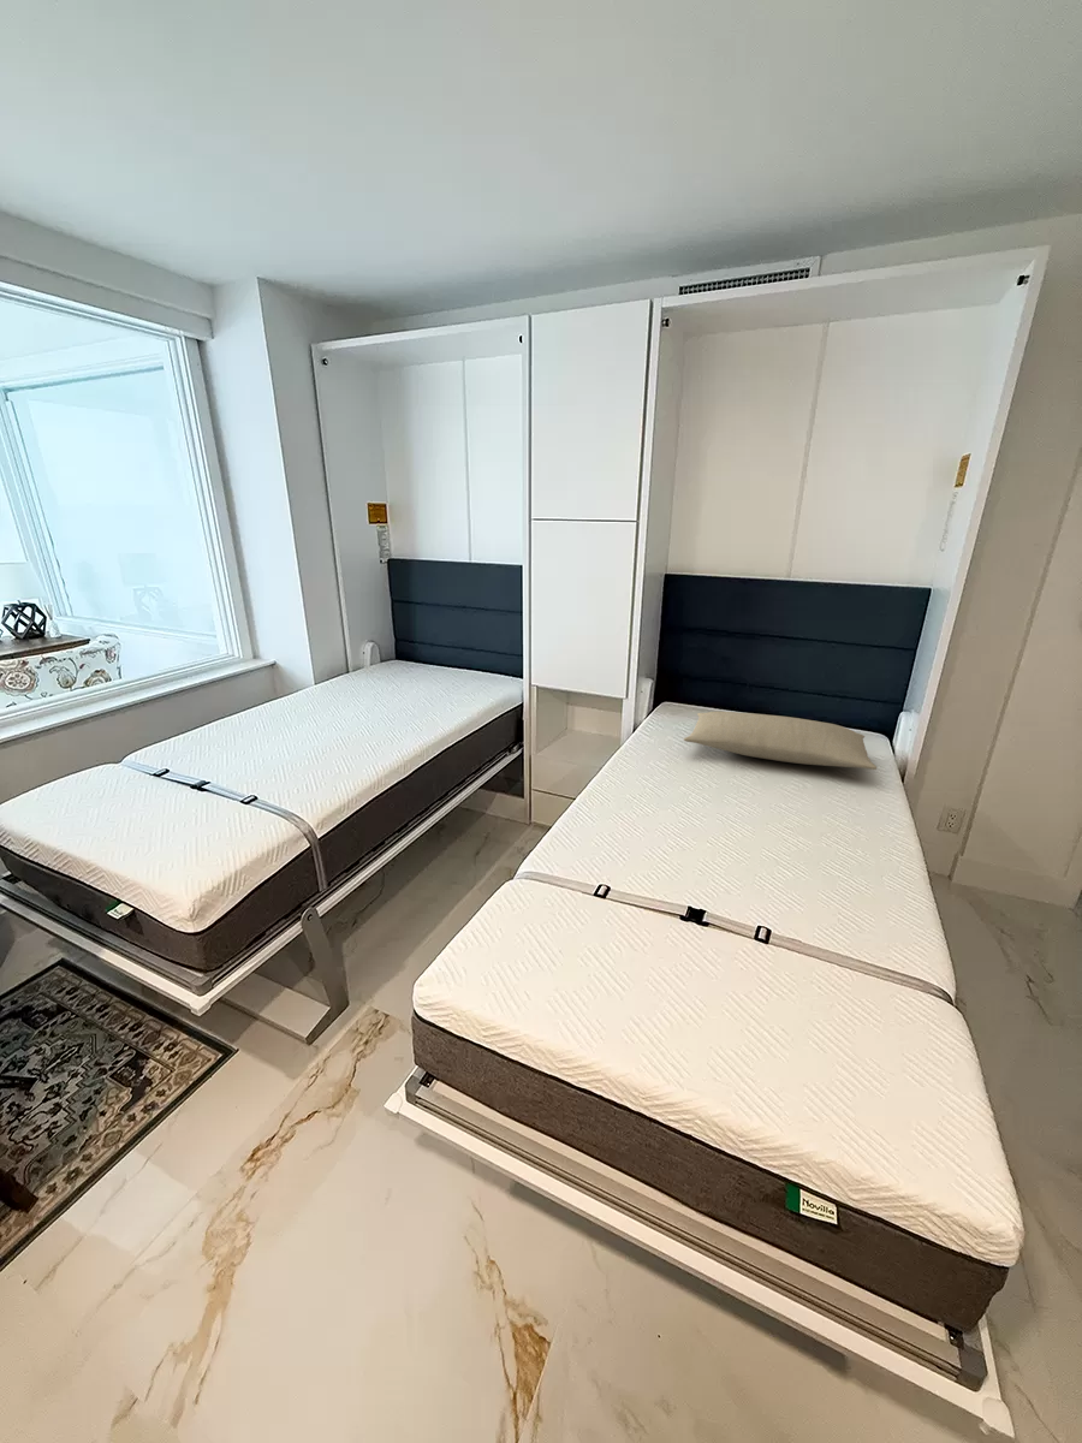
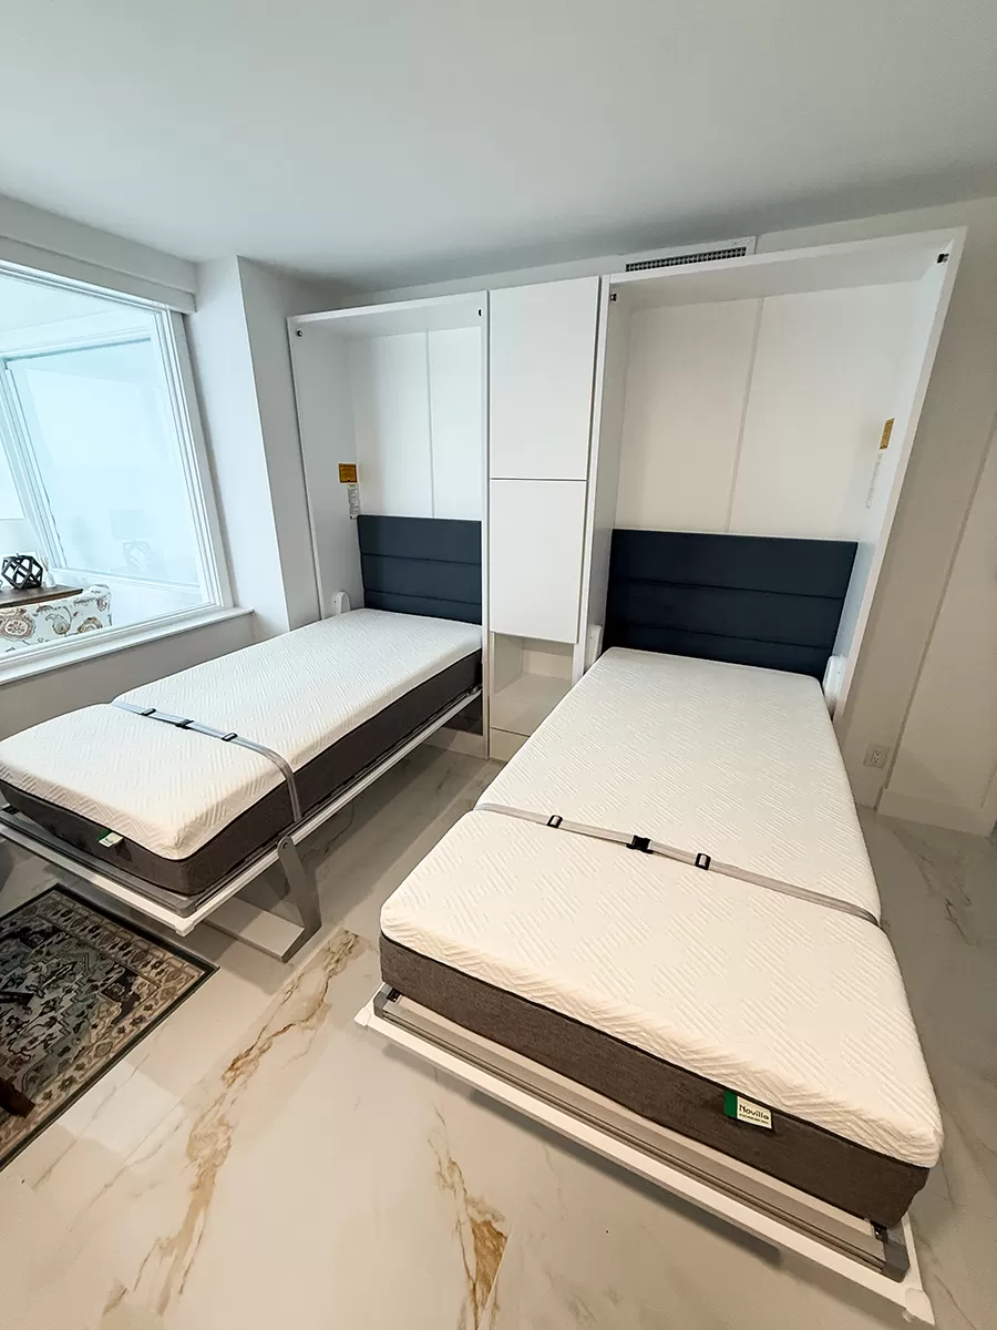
- pillow (775, 737)
